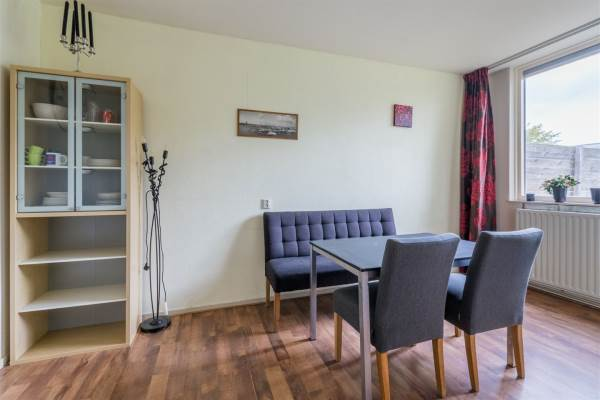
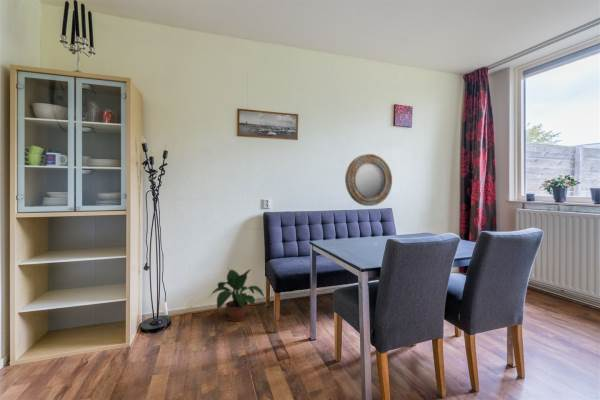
+ home mirror (369, 180)
+ potted plant (236, 288)
